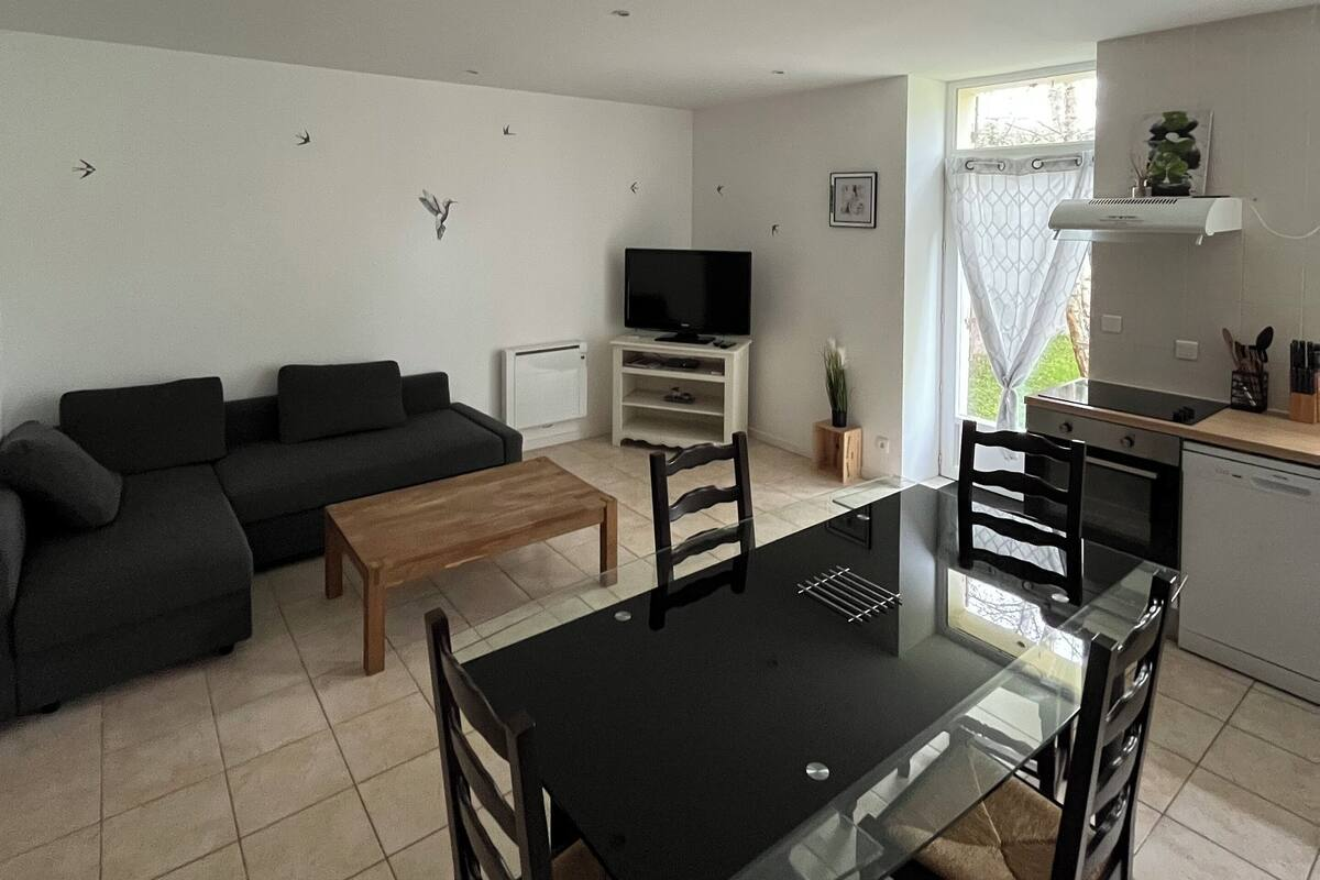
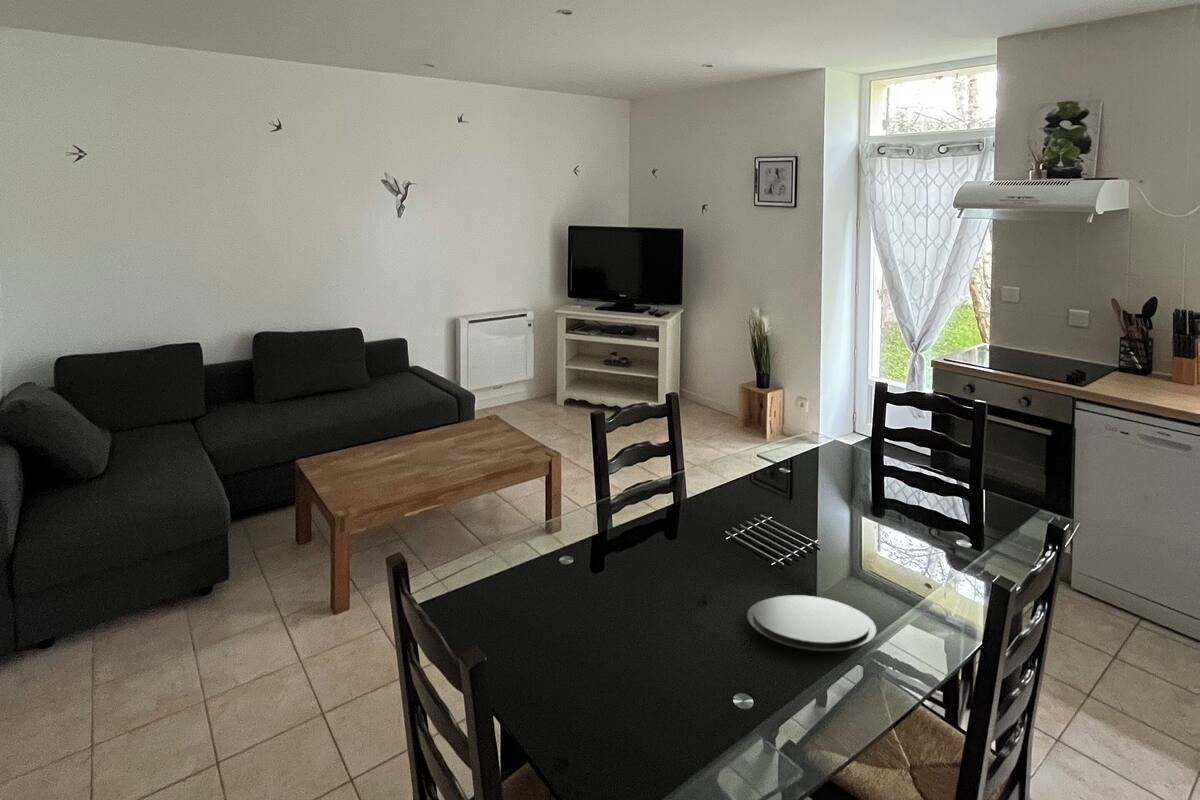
+ plate (809, 628)
